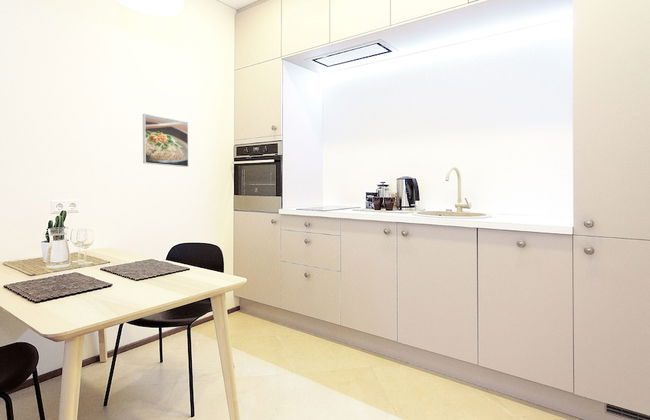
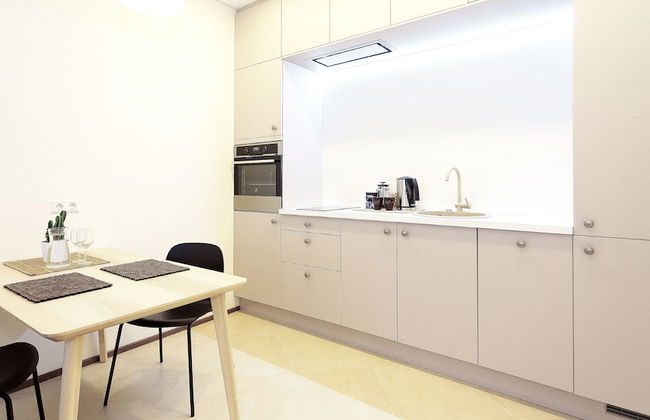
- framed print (166, 141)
